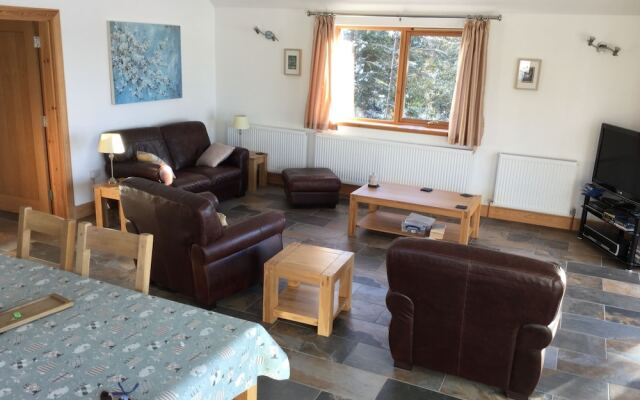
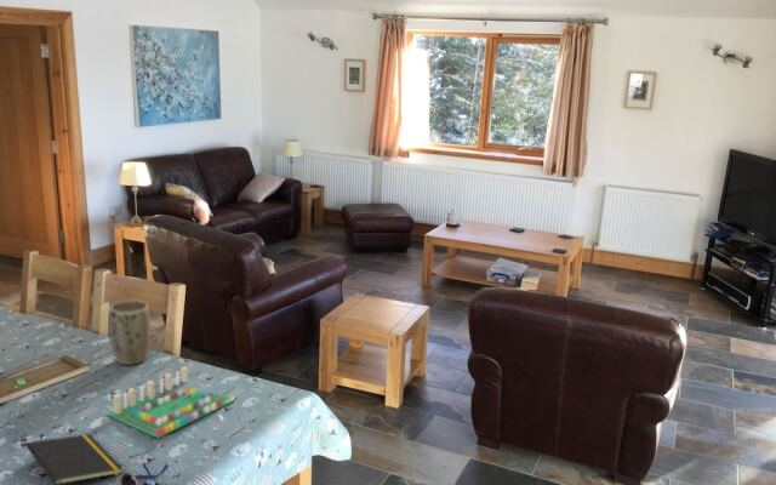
+ notepad (74, 457)
+ plant pot (130, 332)
+ board game (172, 398)
